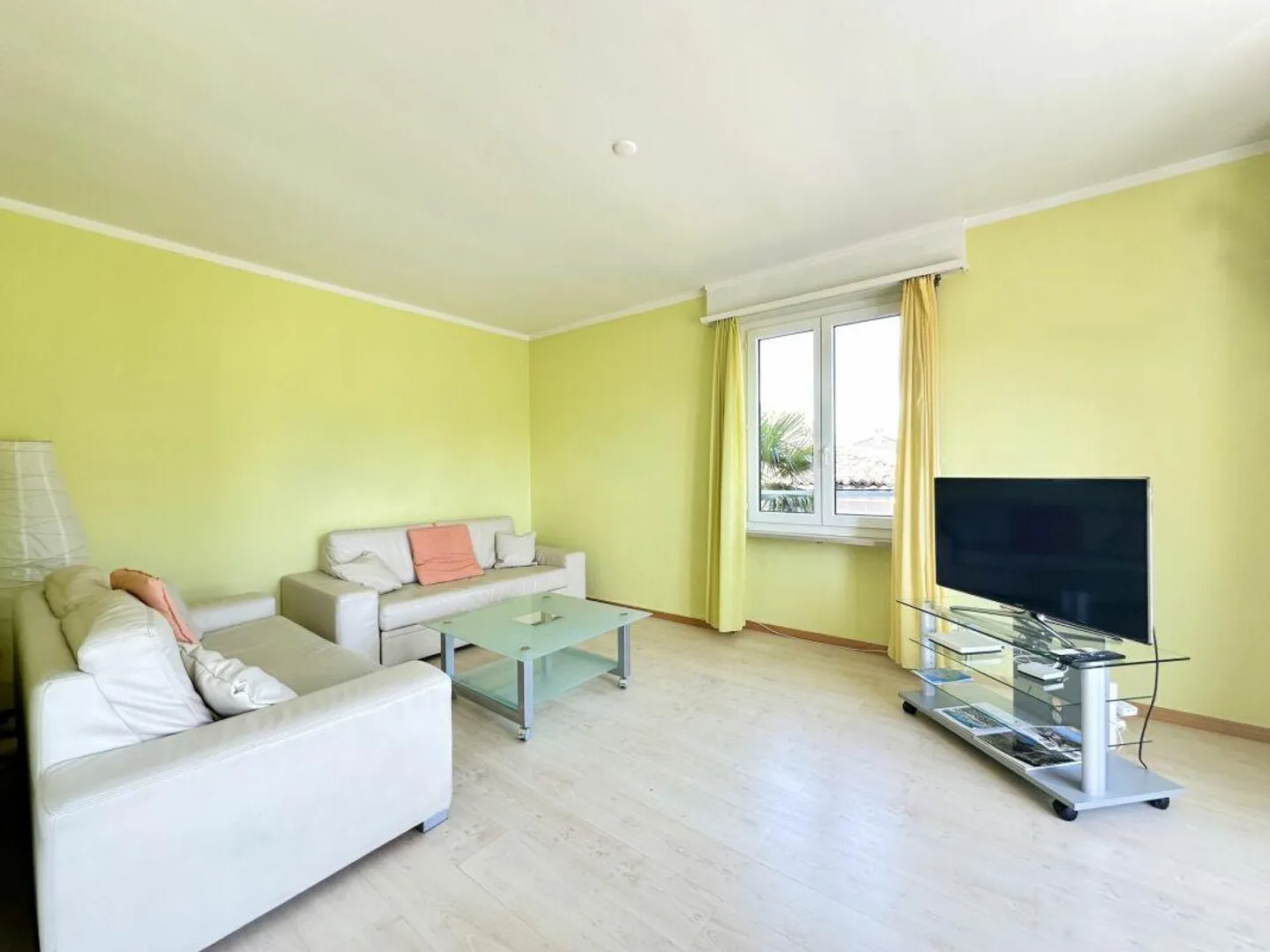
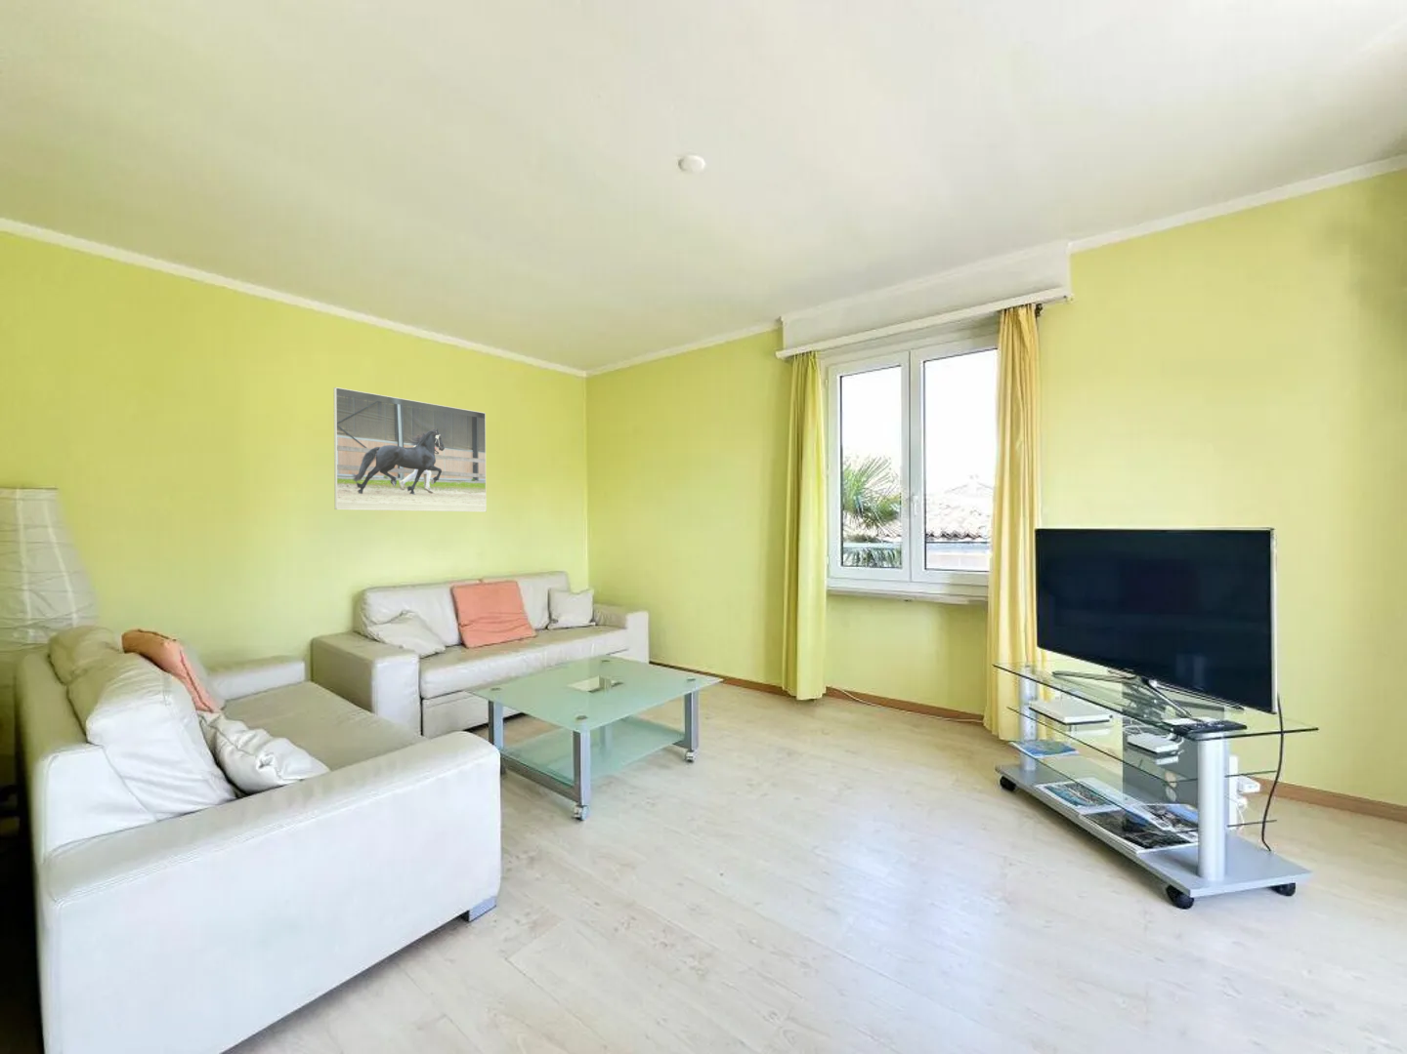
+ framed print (418, 456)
